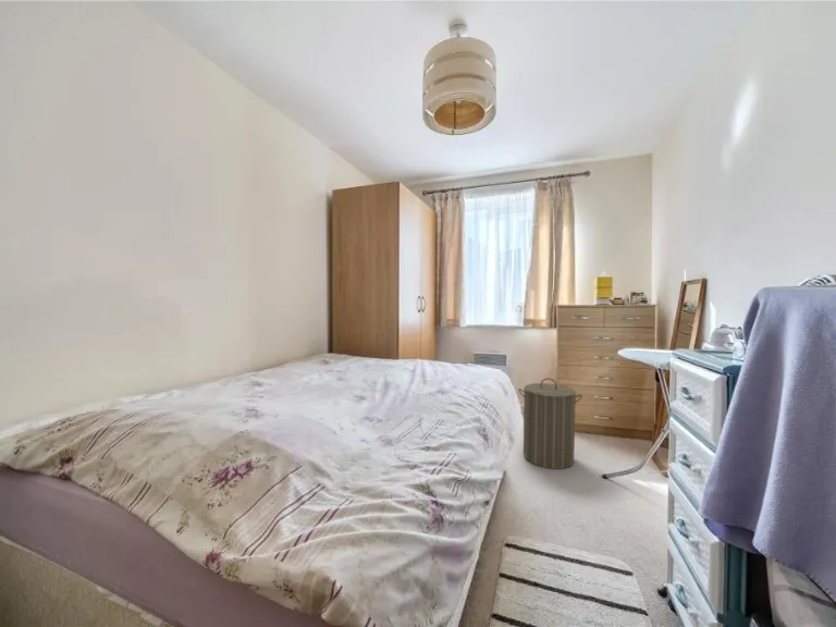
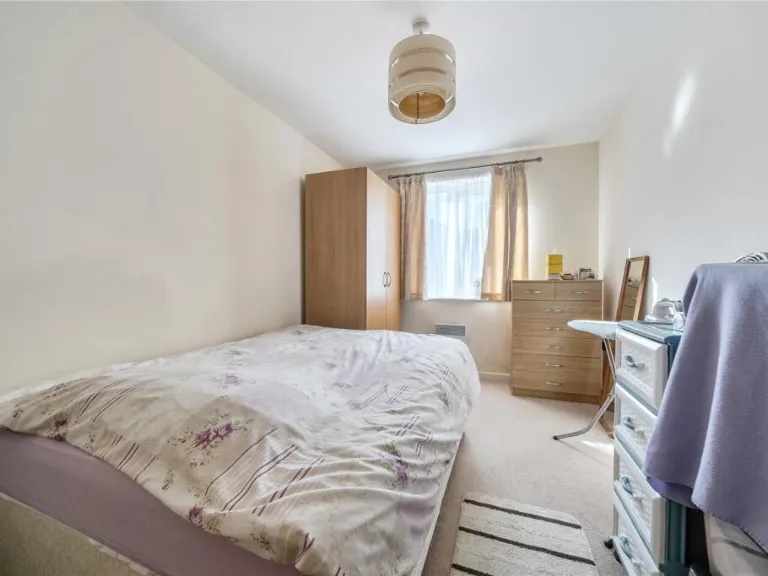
- laundry hamper (549, 418)
